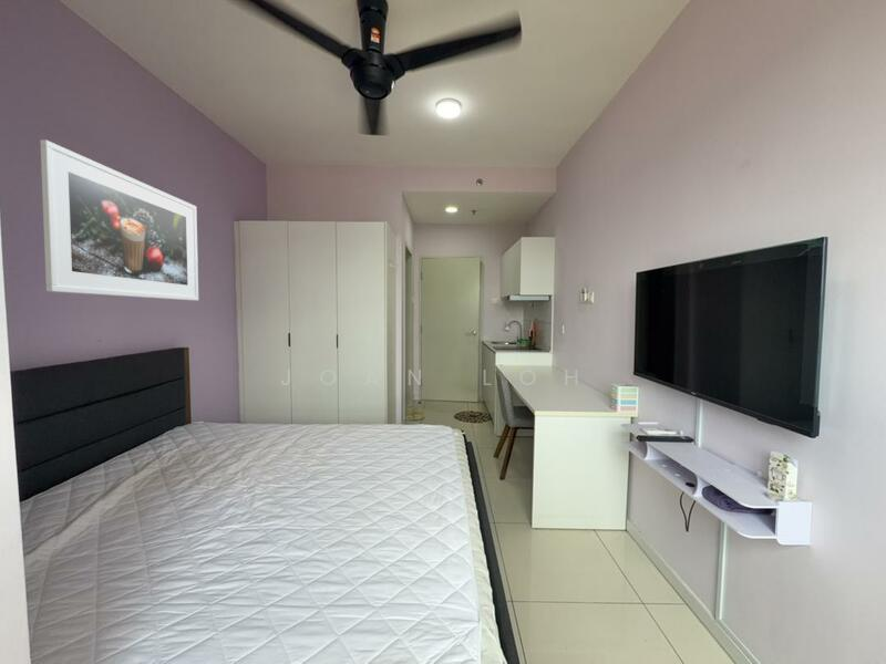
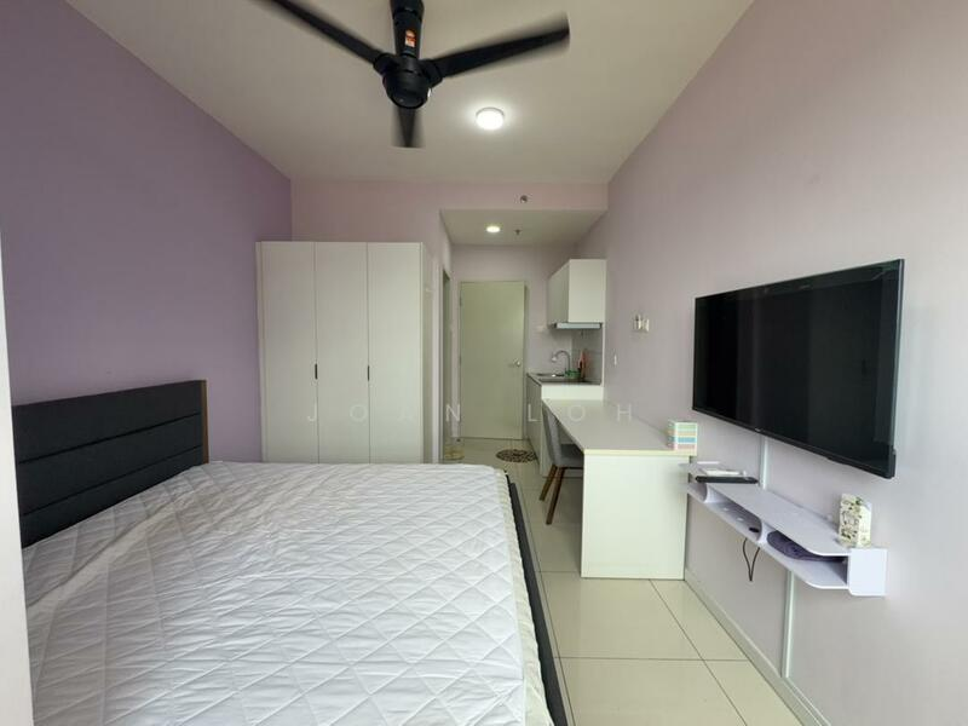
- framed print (137, 239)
